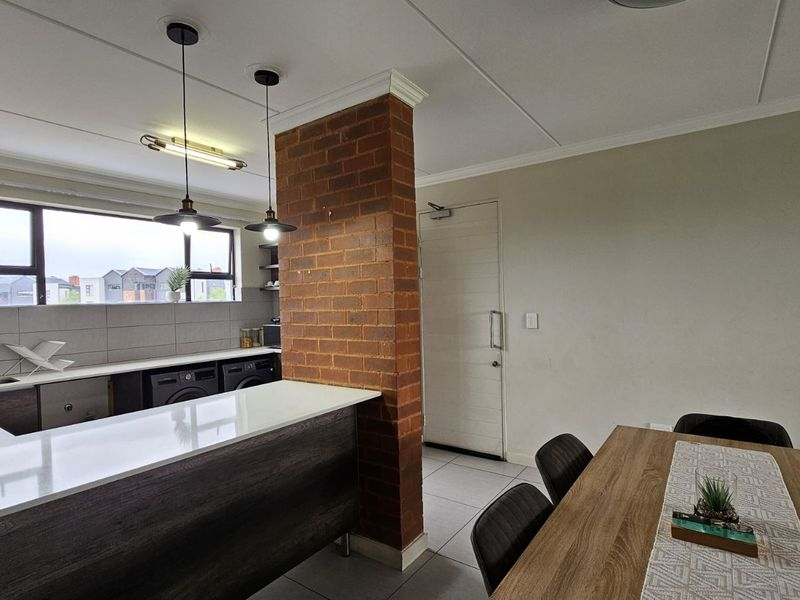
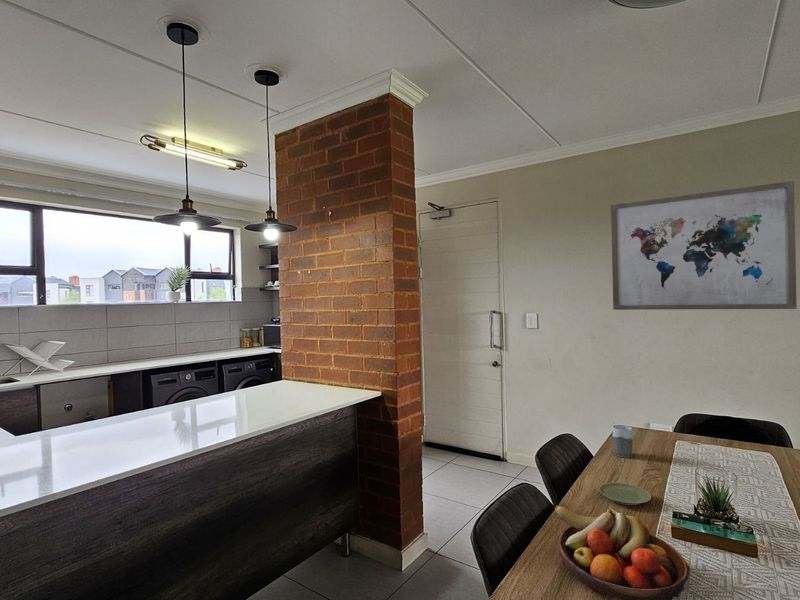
+ wall art (694, 251)
+ mug (623, 439)
+ fruit bowl (617, 546)
+ plate (624, 495)
